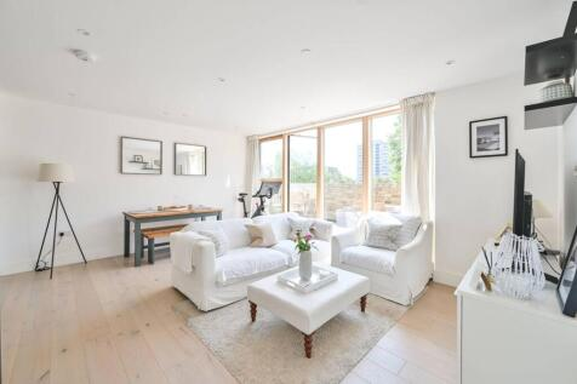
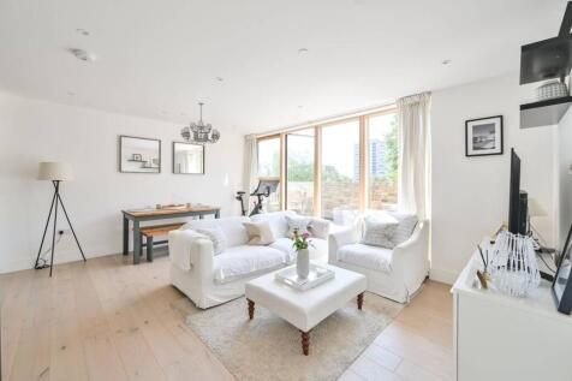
+ chandelier (201, 123)
